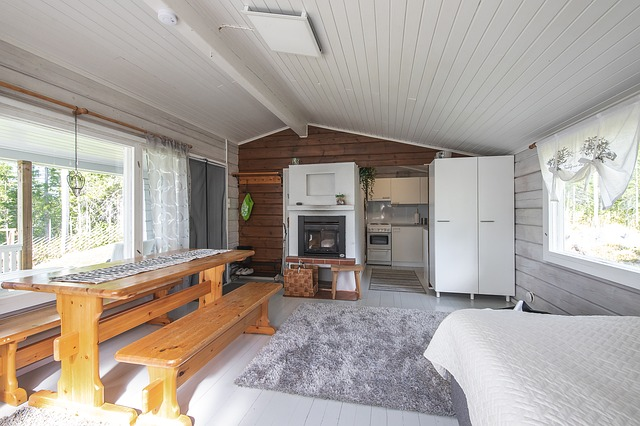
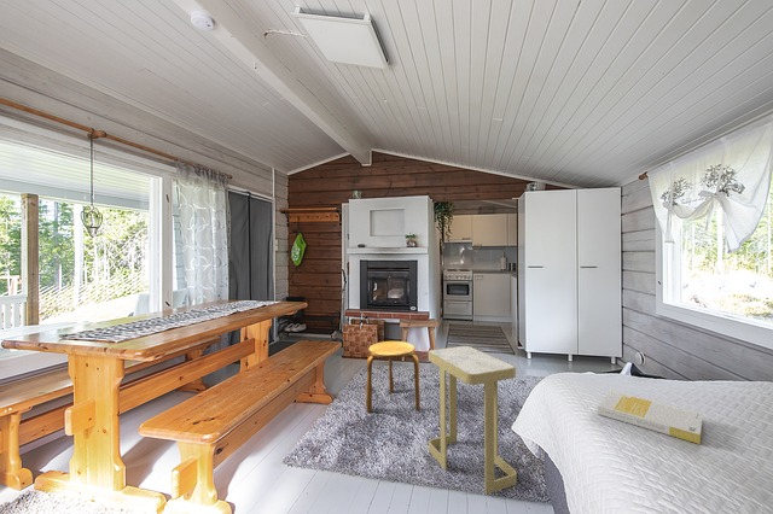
+ book (649, 413)
+ stool (391, 375)
+ side table (455, 411)
